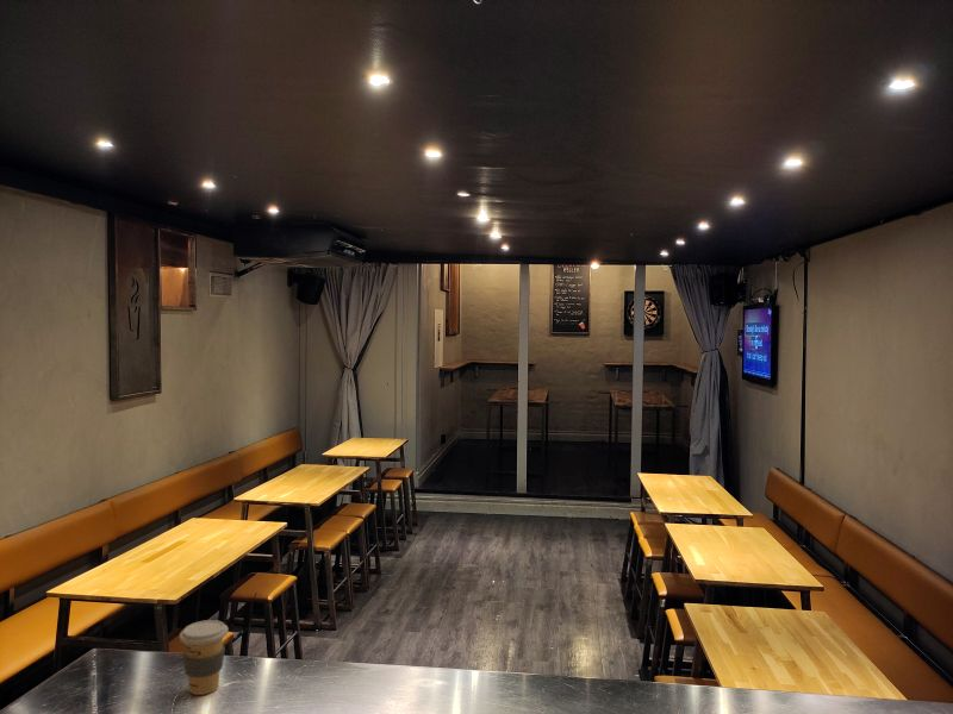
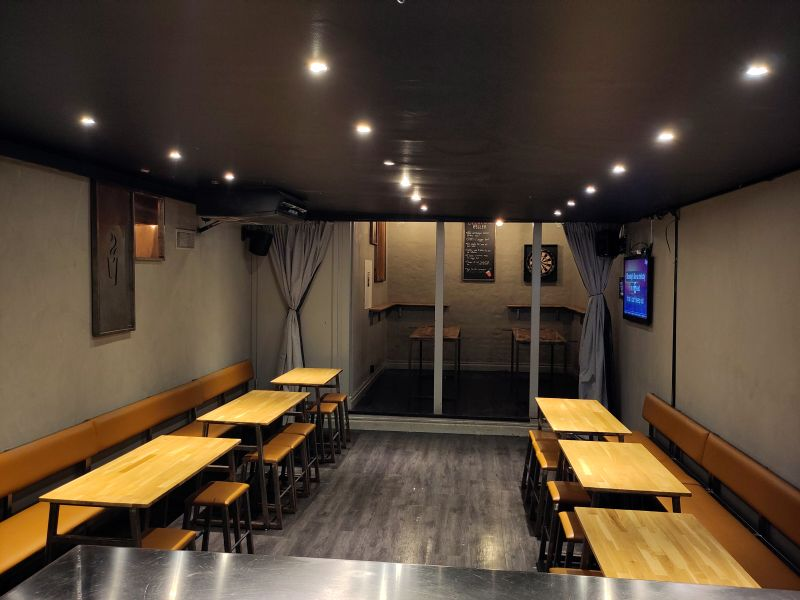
- coffee cup (204, 657)
